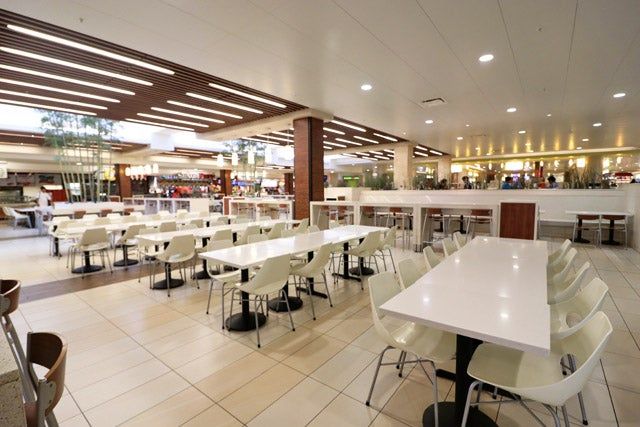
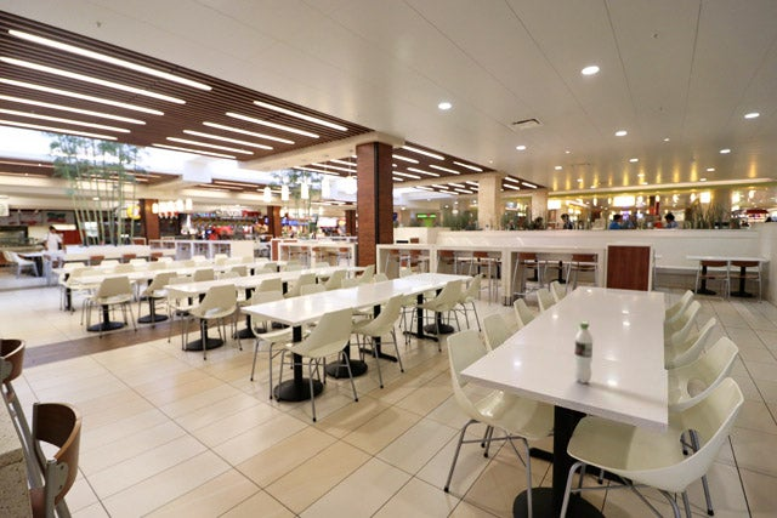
+ pop (583, 352)
